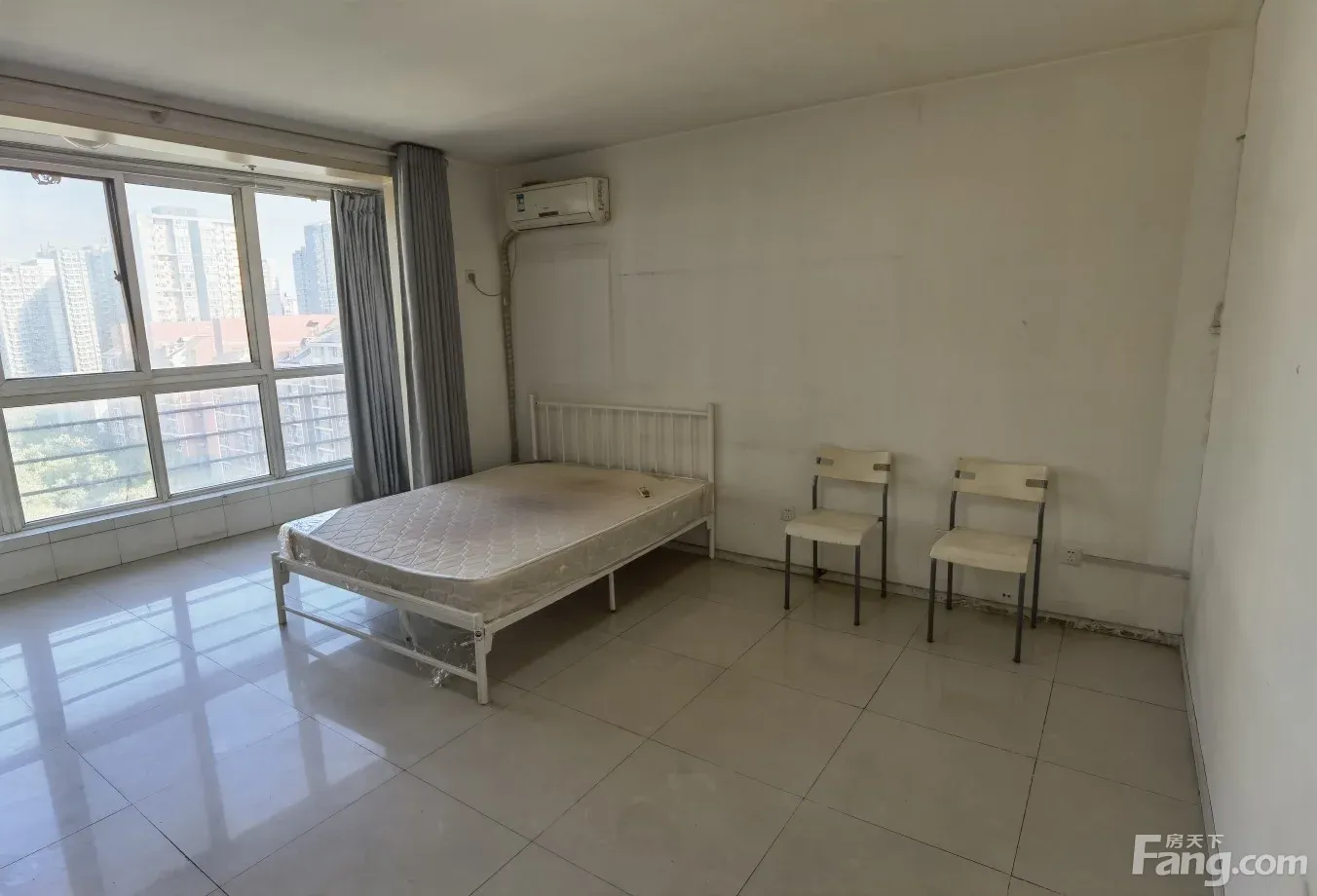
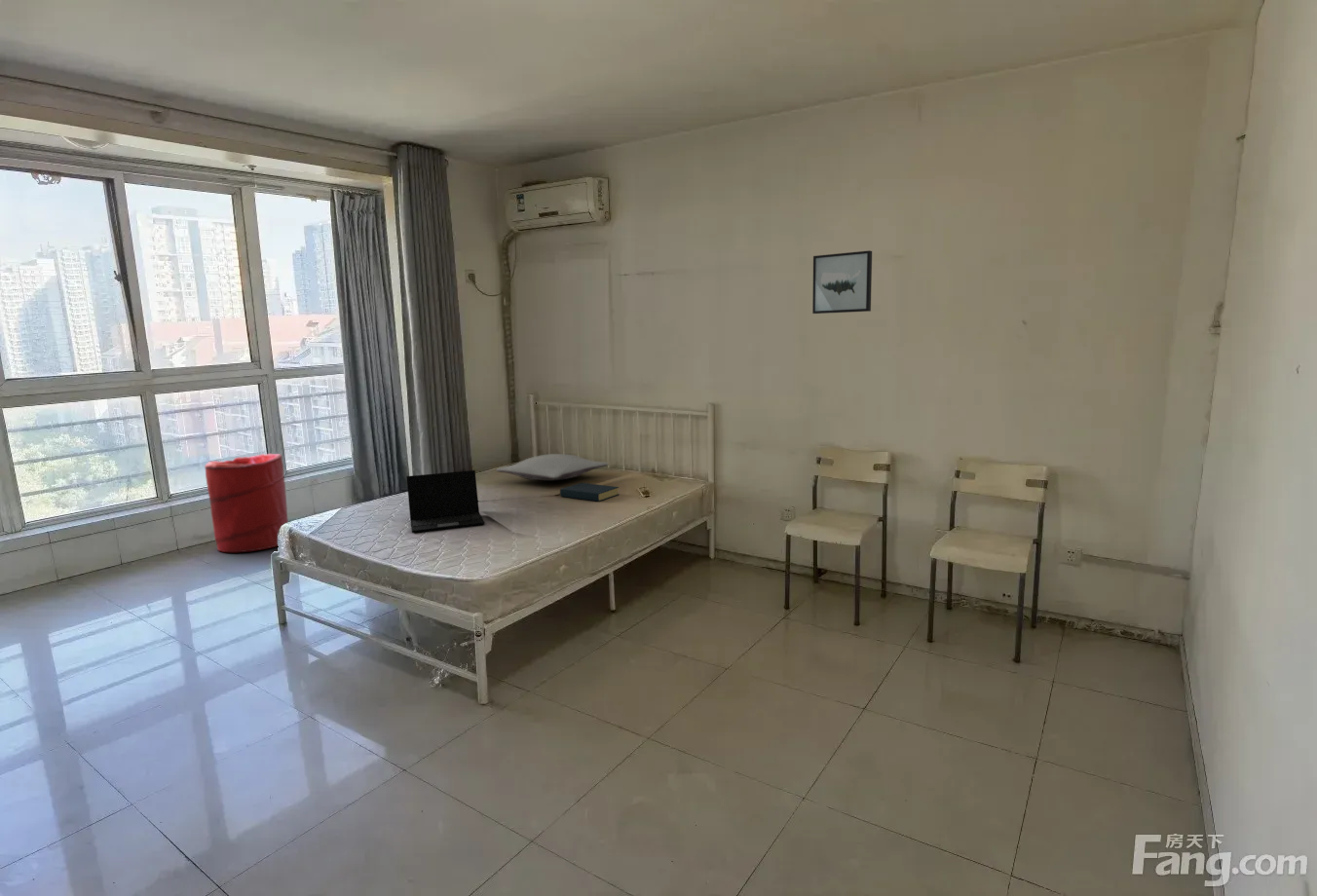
+ laundry hamper (248, 500)
+ wall art (842, 282)
+ pillow (552, 467)
+ hardback book (589, 491)
+ laptop (444, 500)
